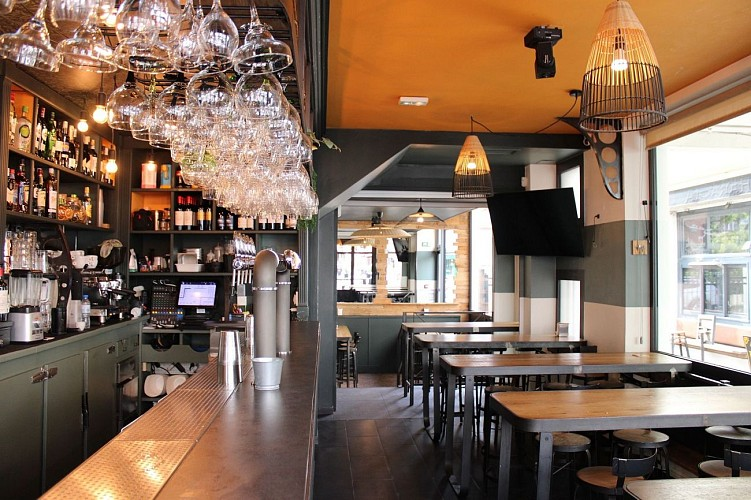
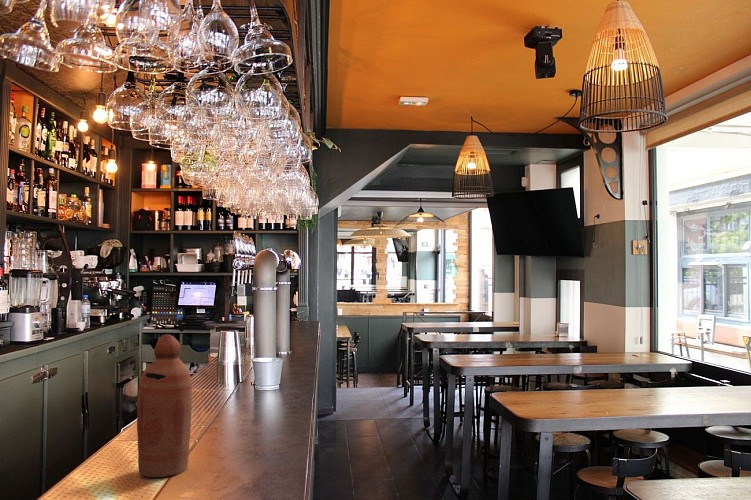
+ bottle (165, 402)
